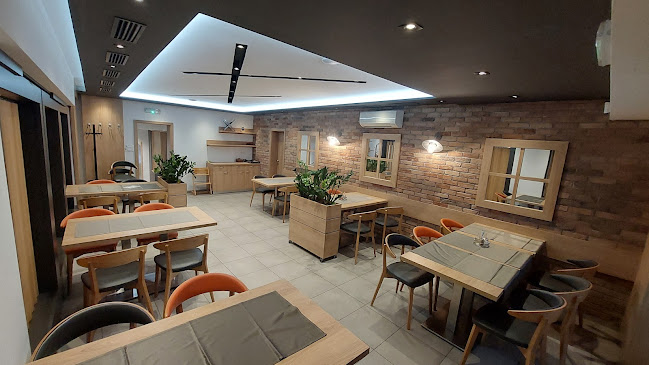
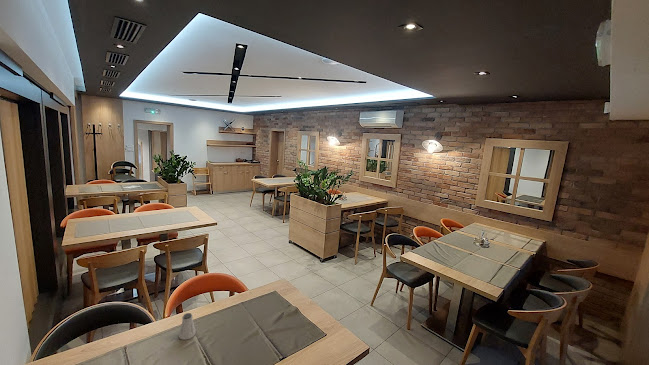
+ saltshaker (187, 324)
